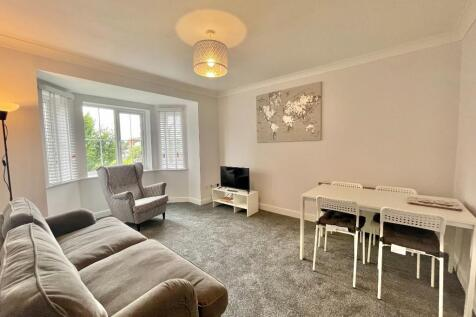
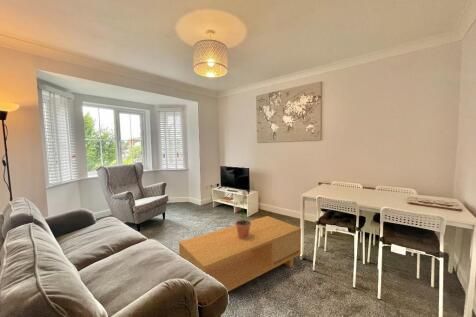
+ potted plant (241, 213)
+ coffee table (244, 253)
